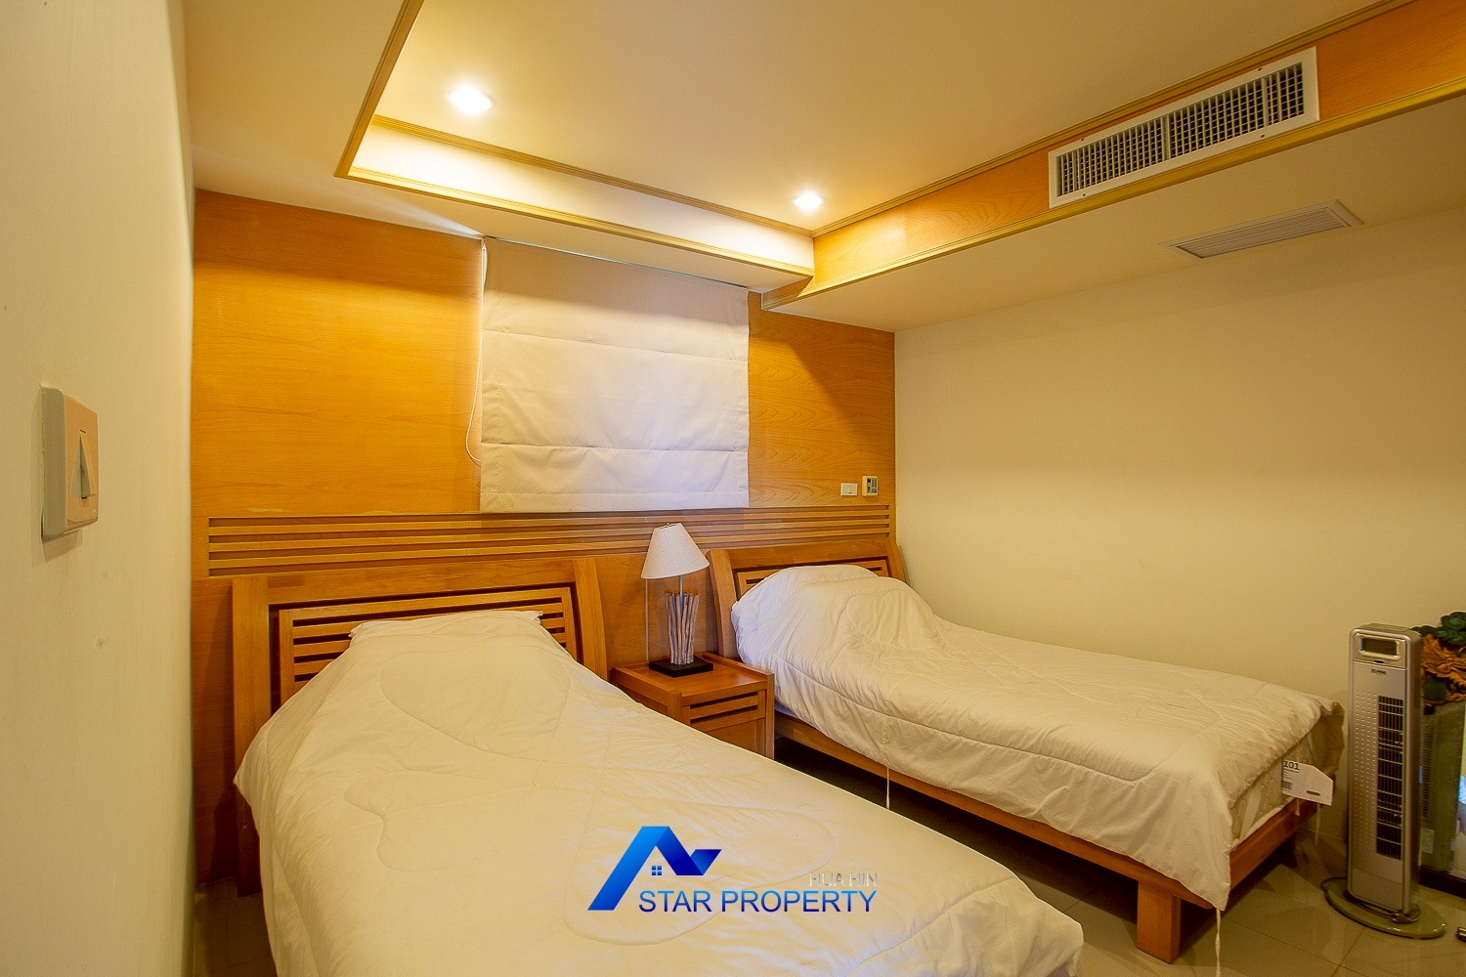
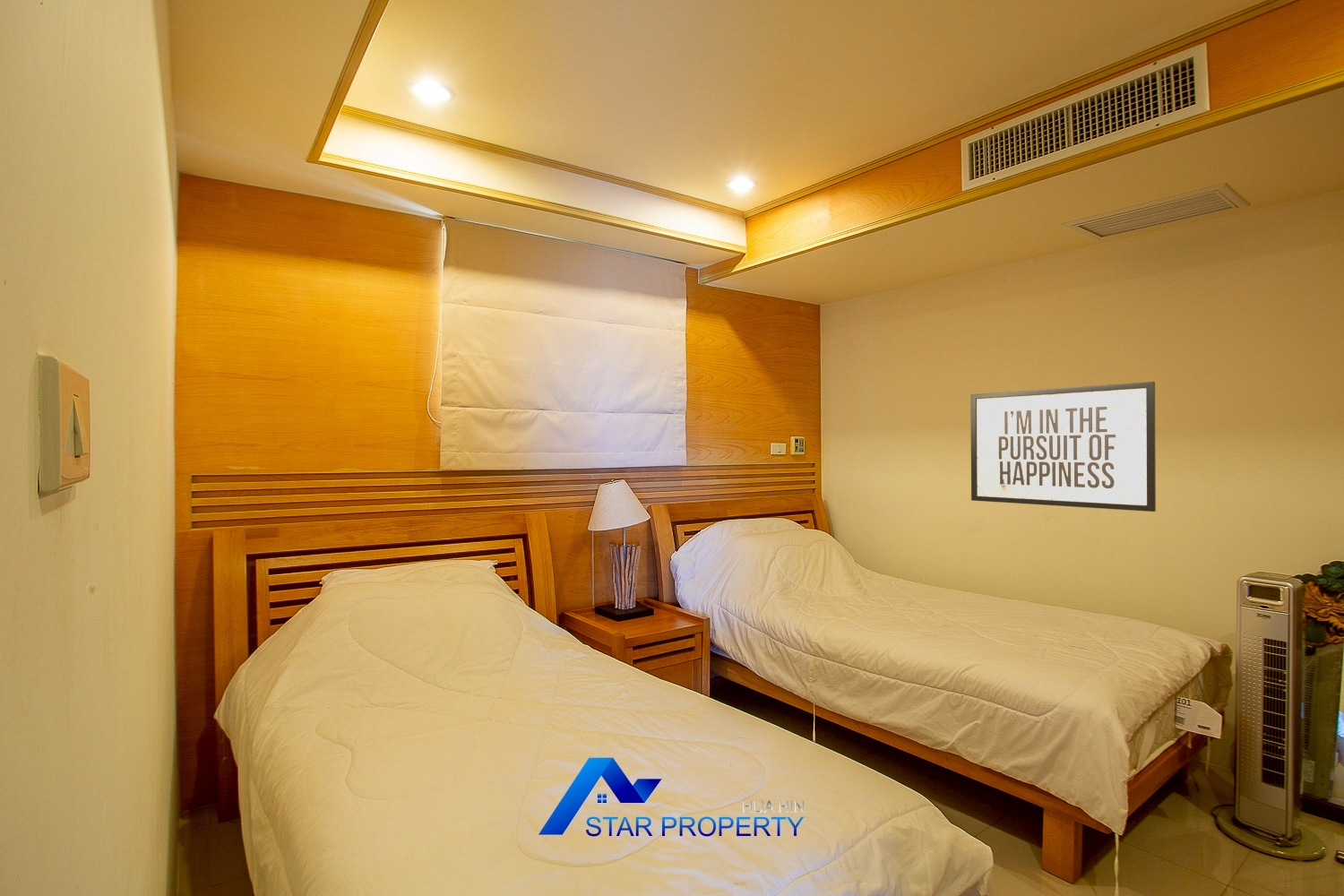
+ mirror (1054, 447)
